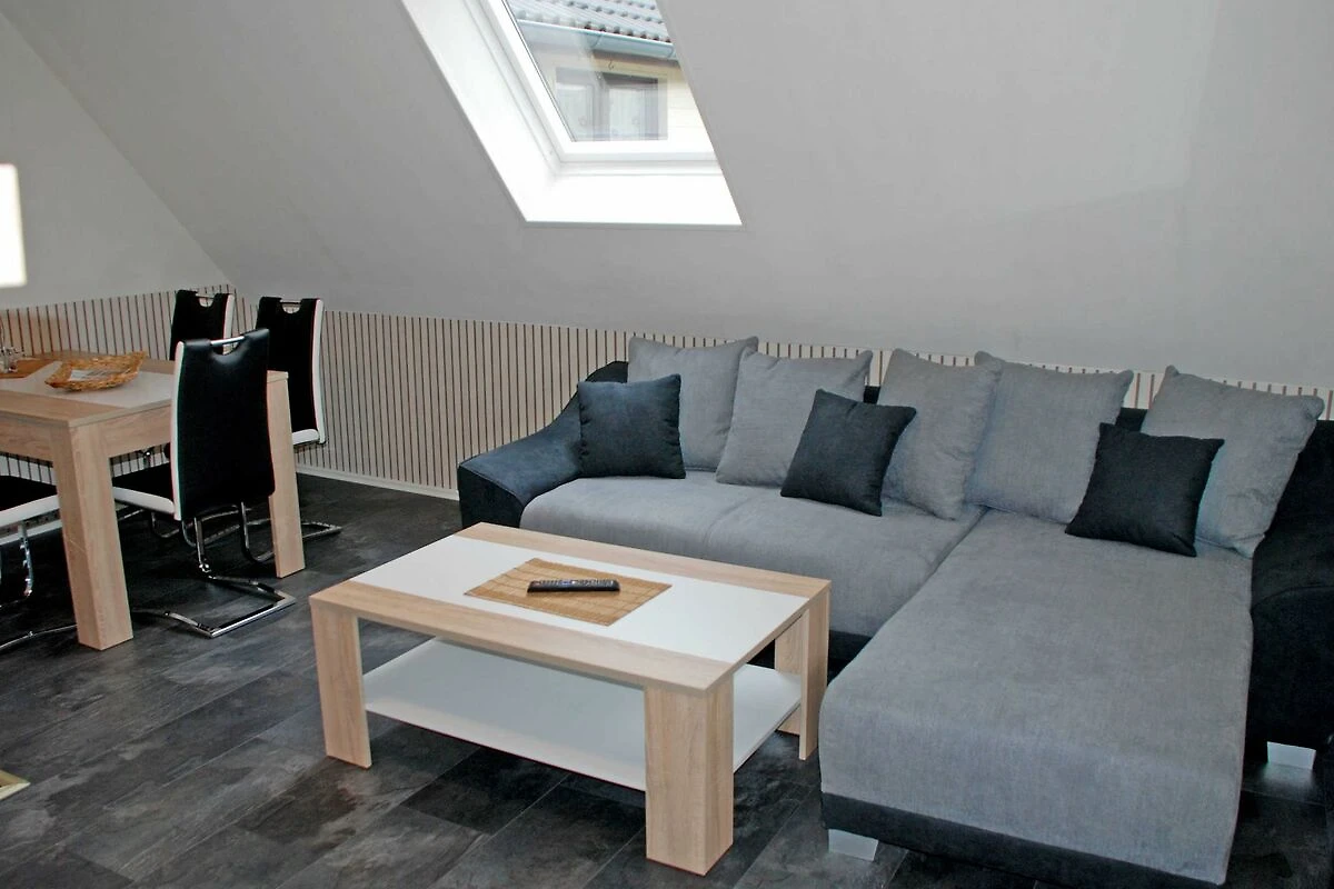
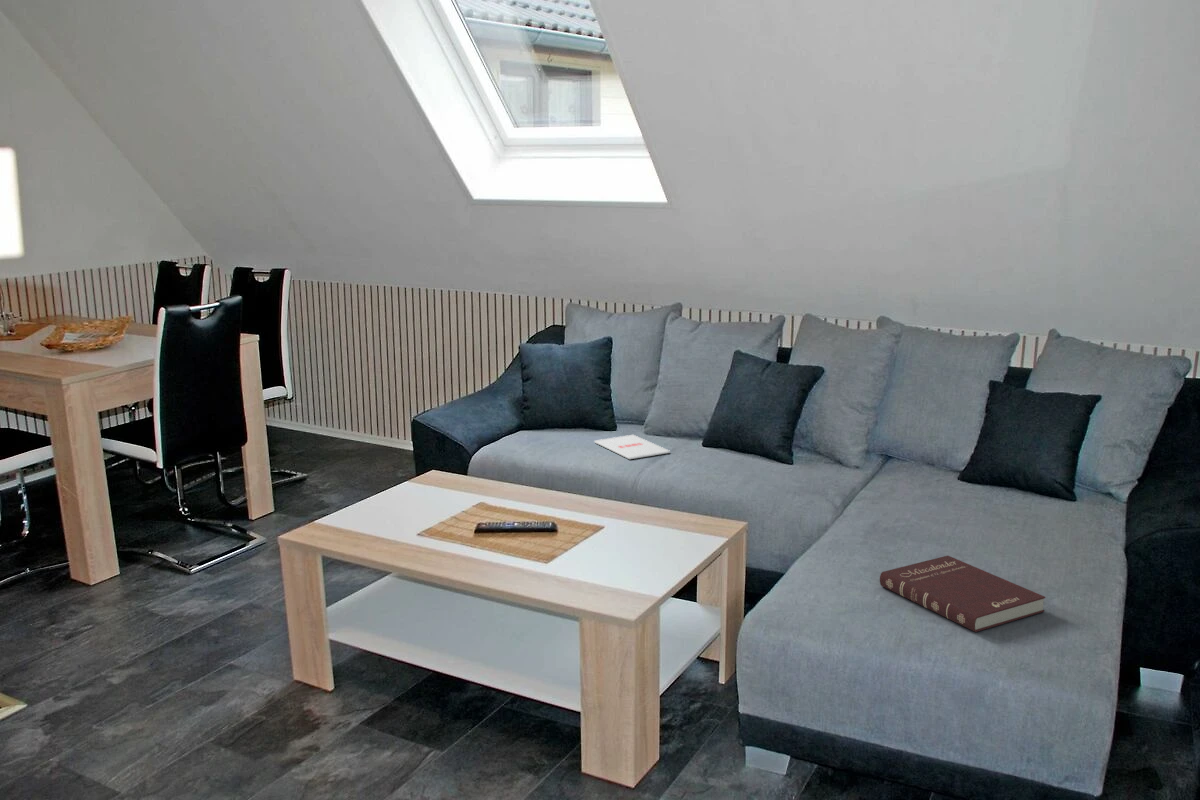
+ magazine (631, 446)
+ book (959, 591)
